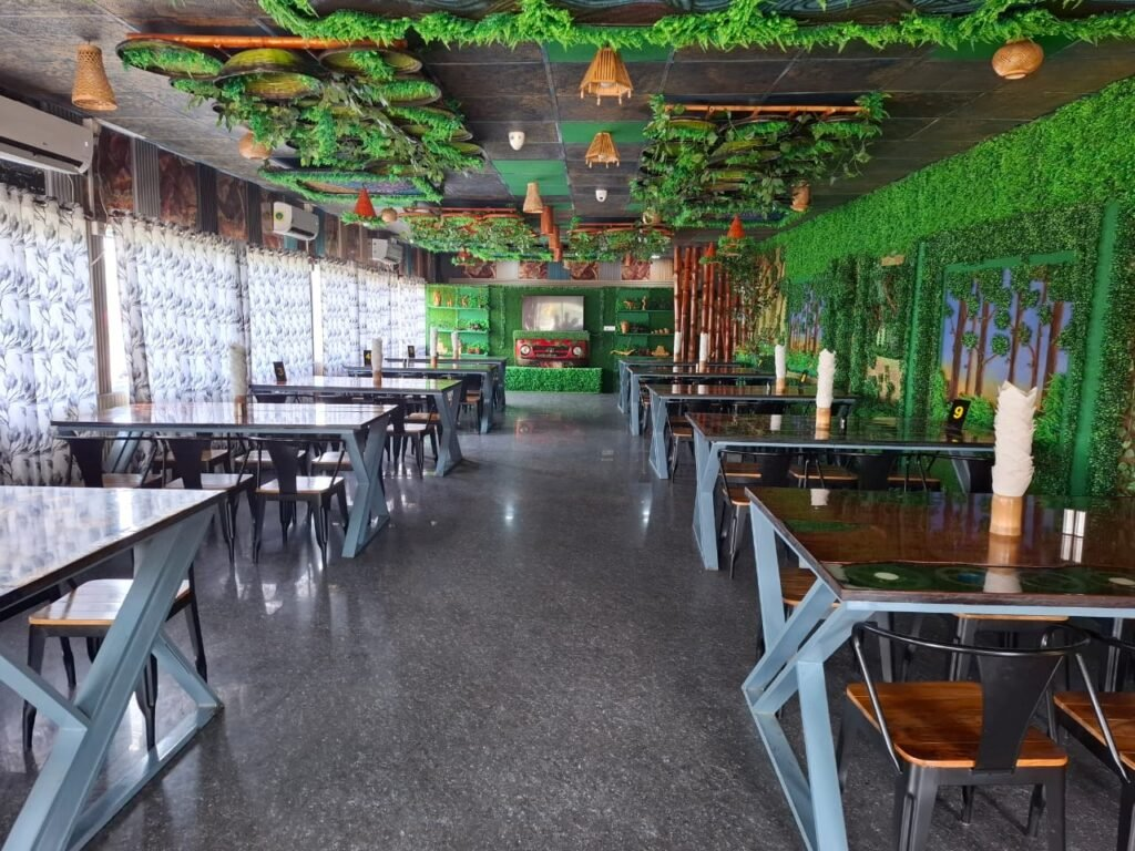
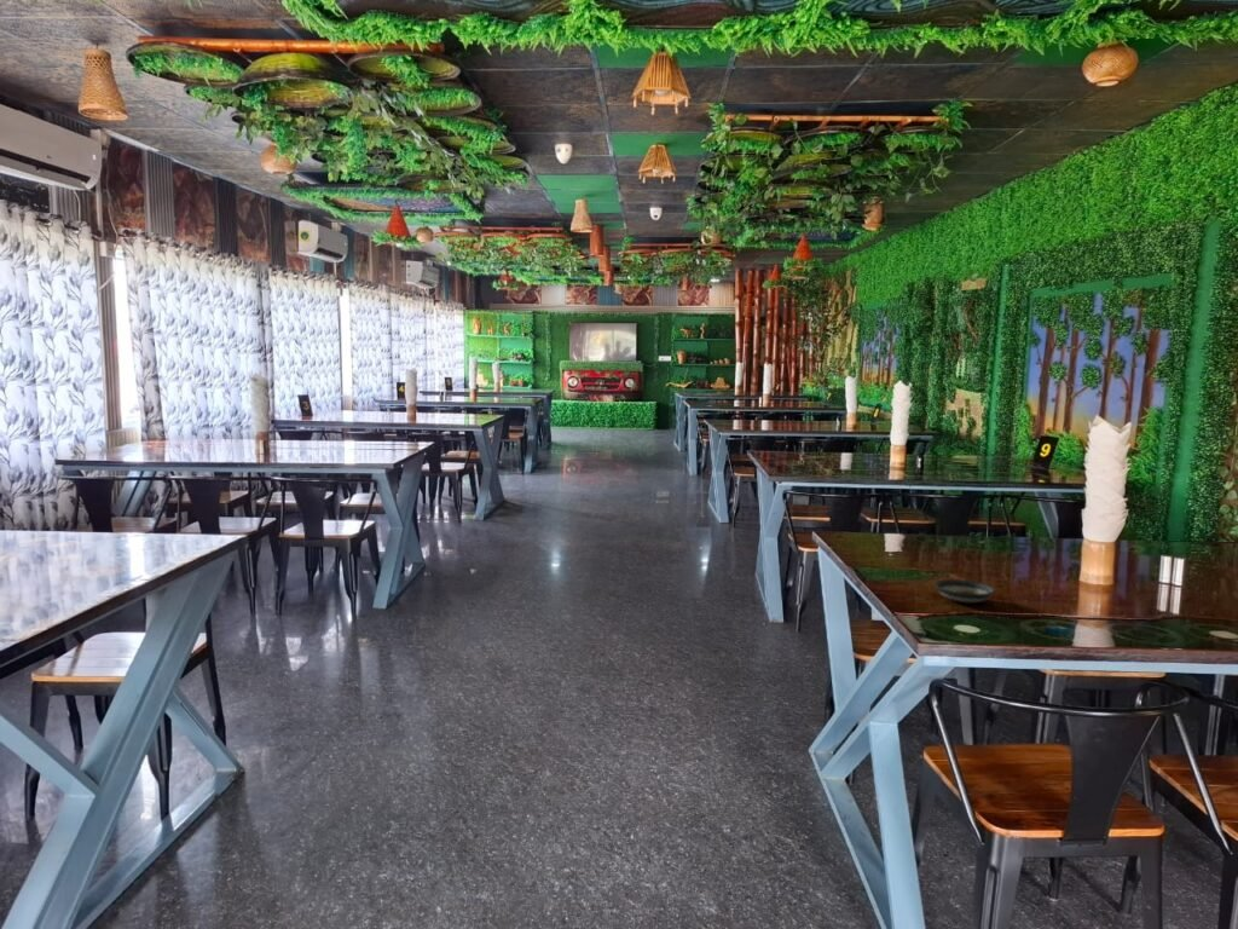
+ saucer (964, 593)
